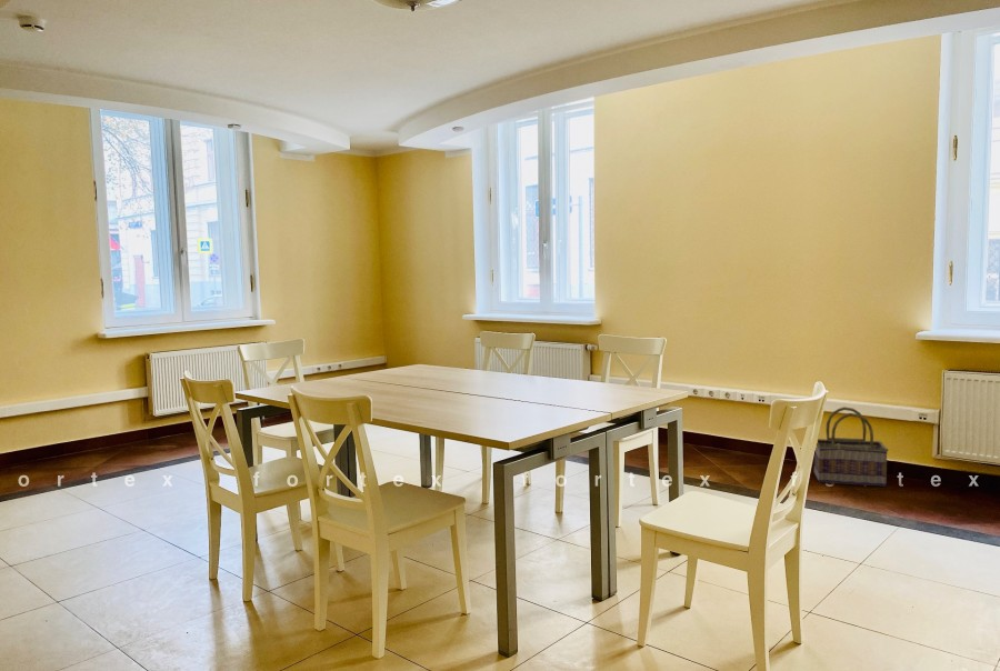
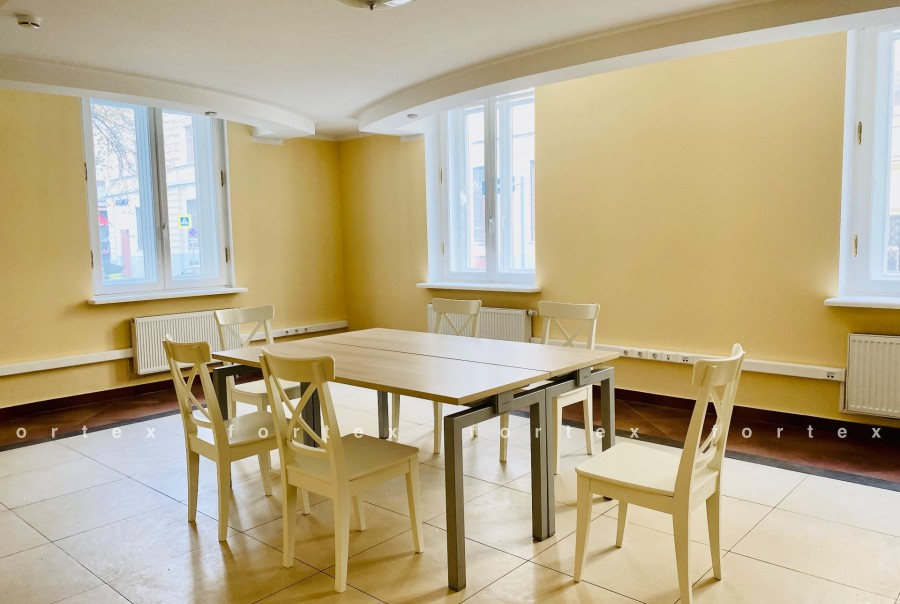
- basket (849, 444)
